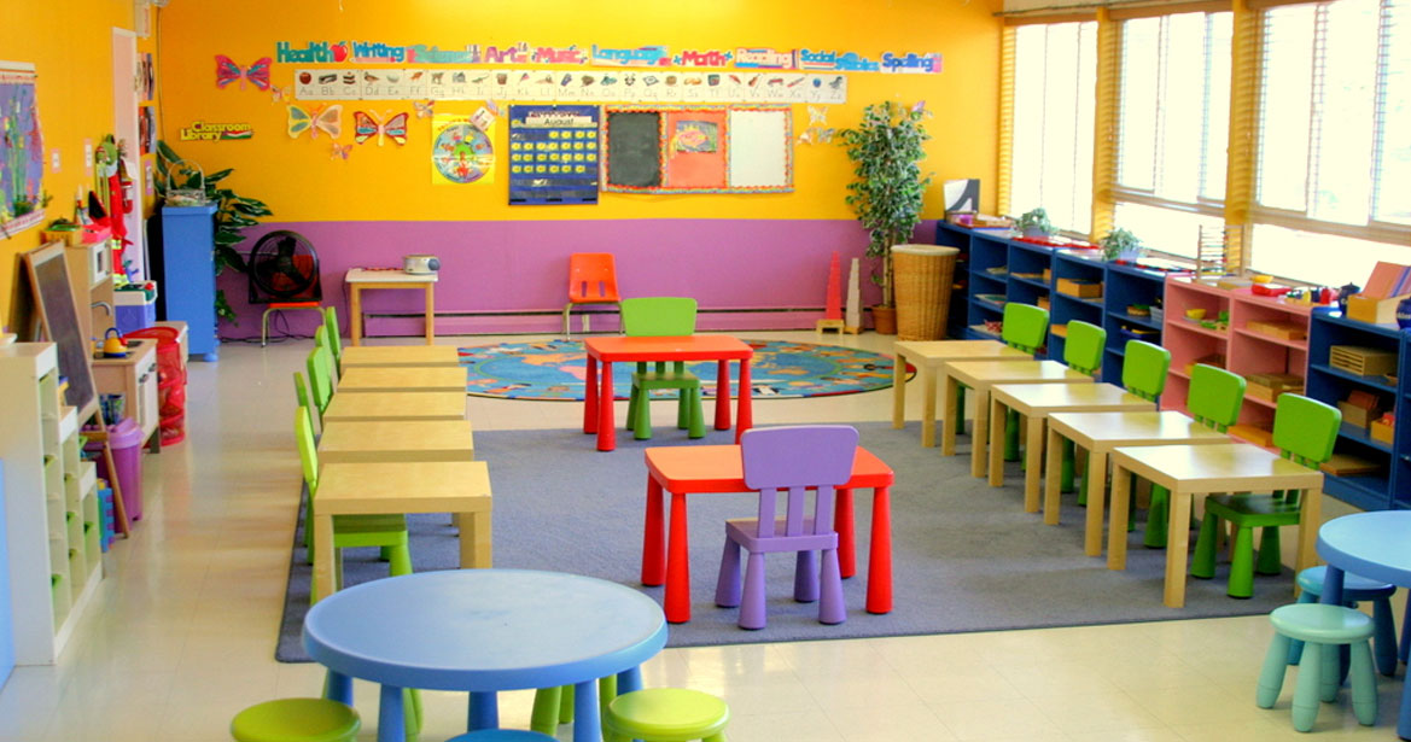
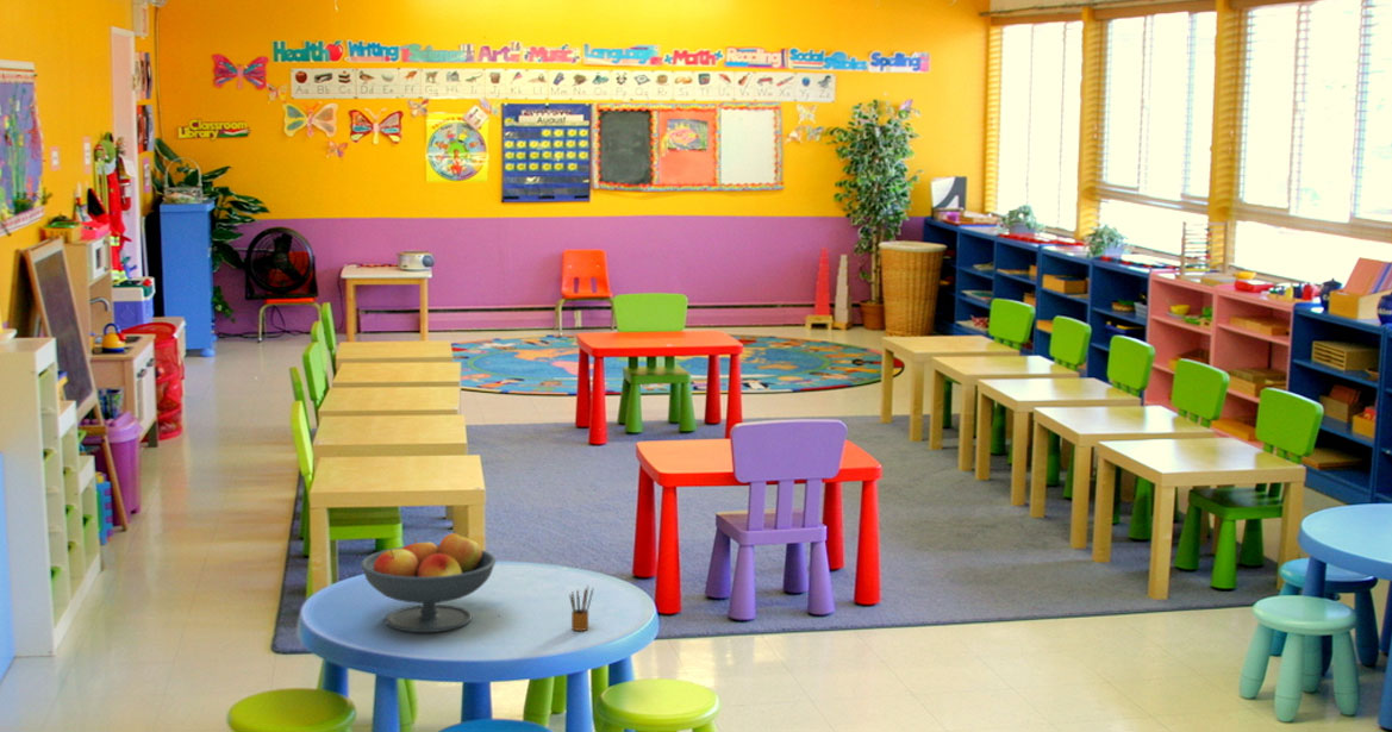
+ pencil box (581, 608)
+ fruit bowl (429, 580)
